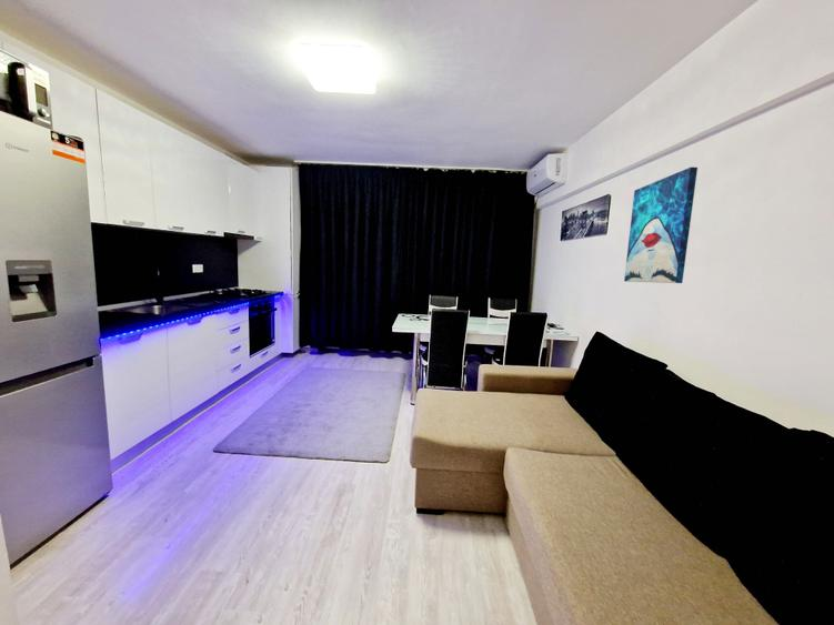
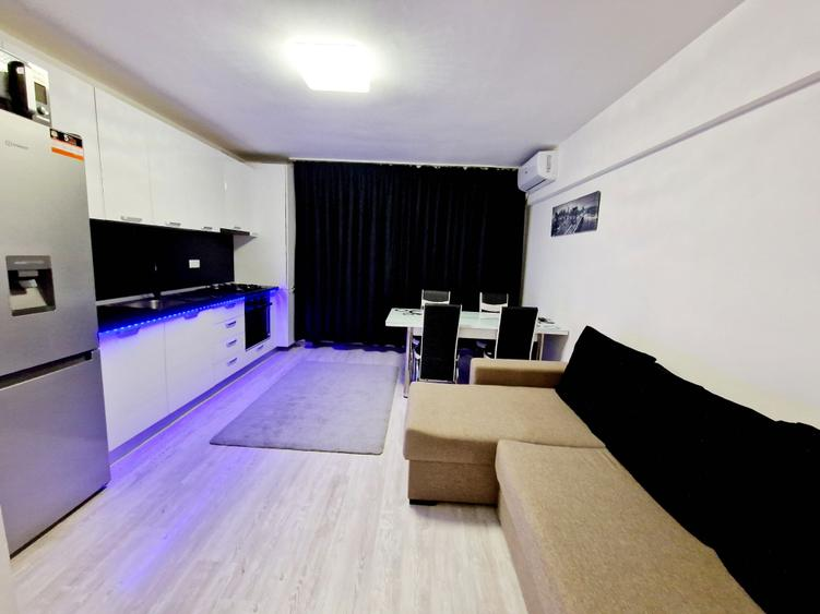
- wall art (655, 232)
